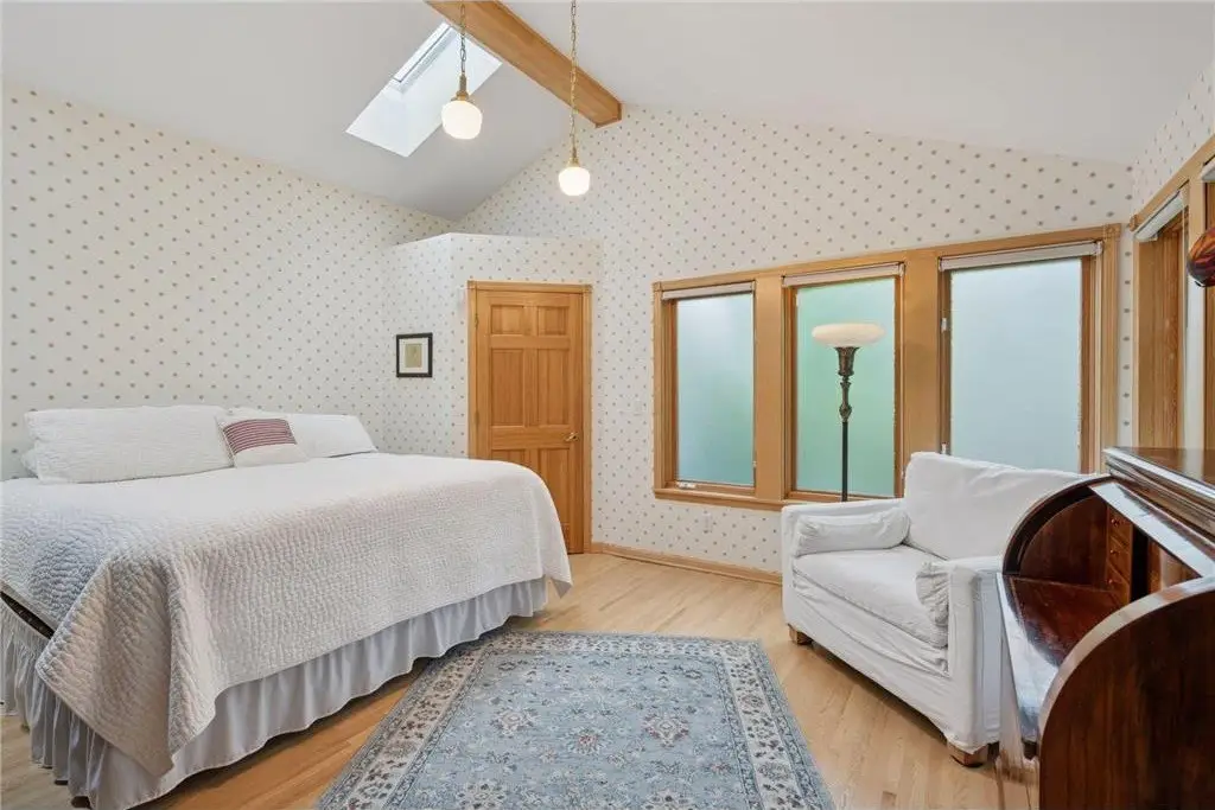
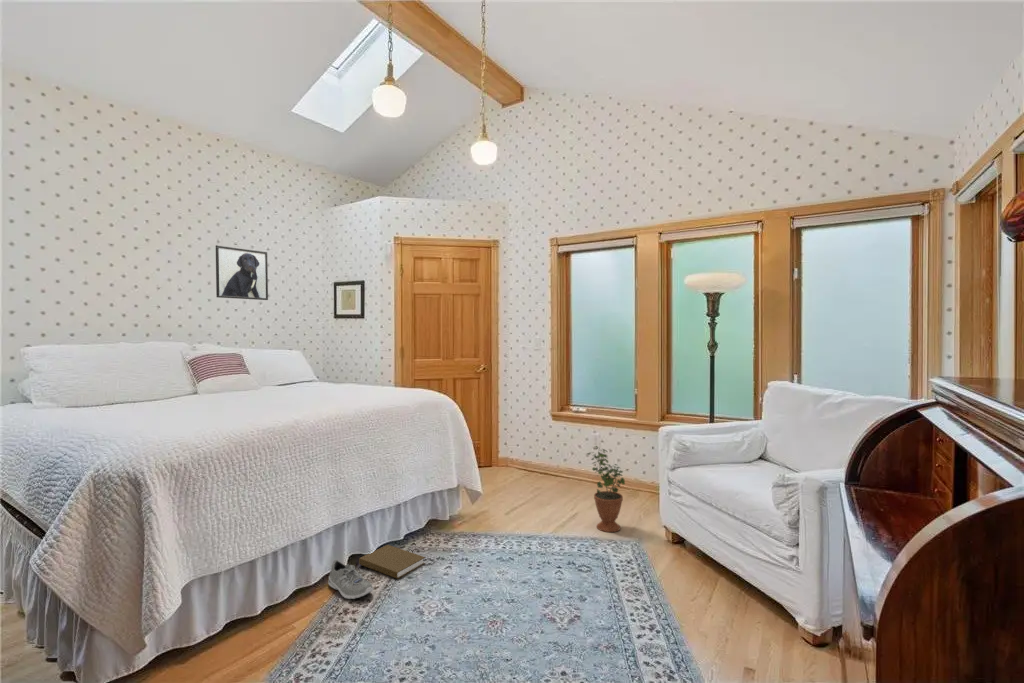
+ sneaker (348, 578)
+ book (392, 561)
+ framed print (242, 273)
+ potted plant (605, 487)
